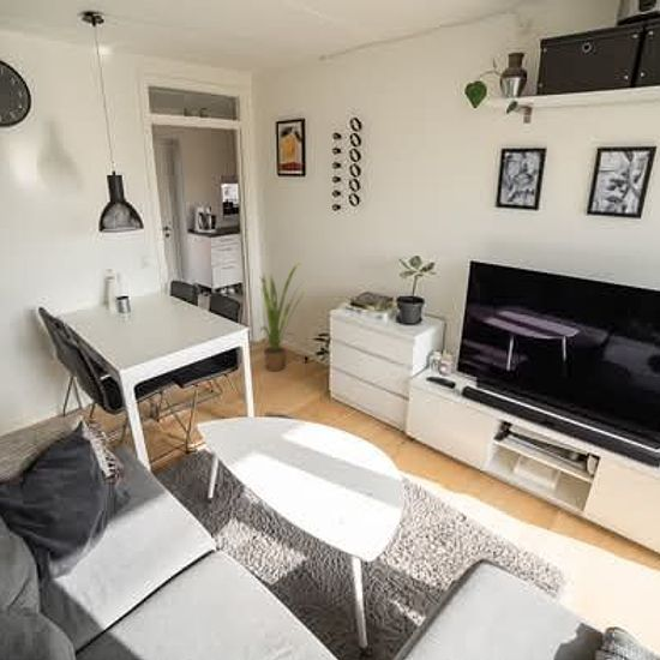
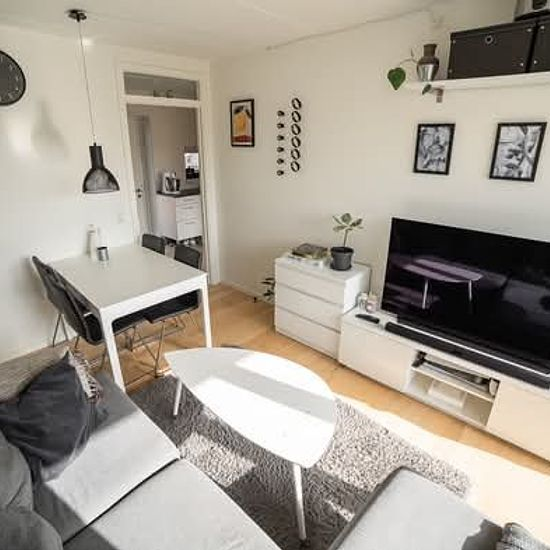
- house plant (276, 317)
